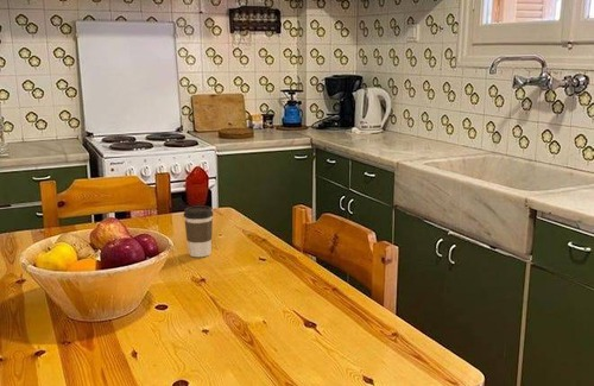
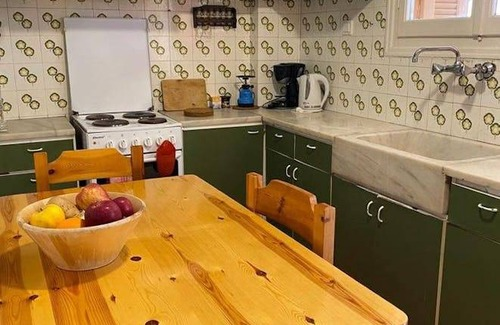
- coffee cup (198, 230)
